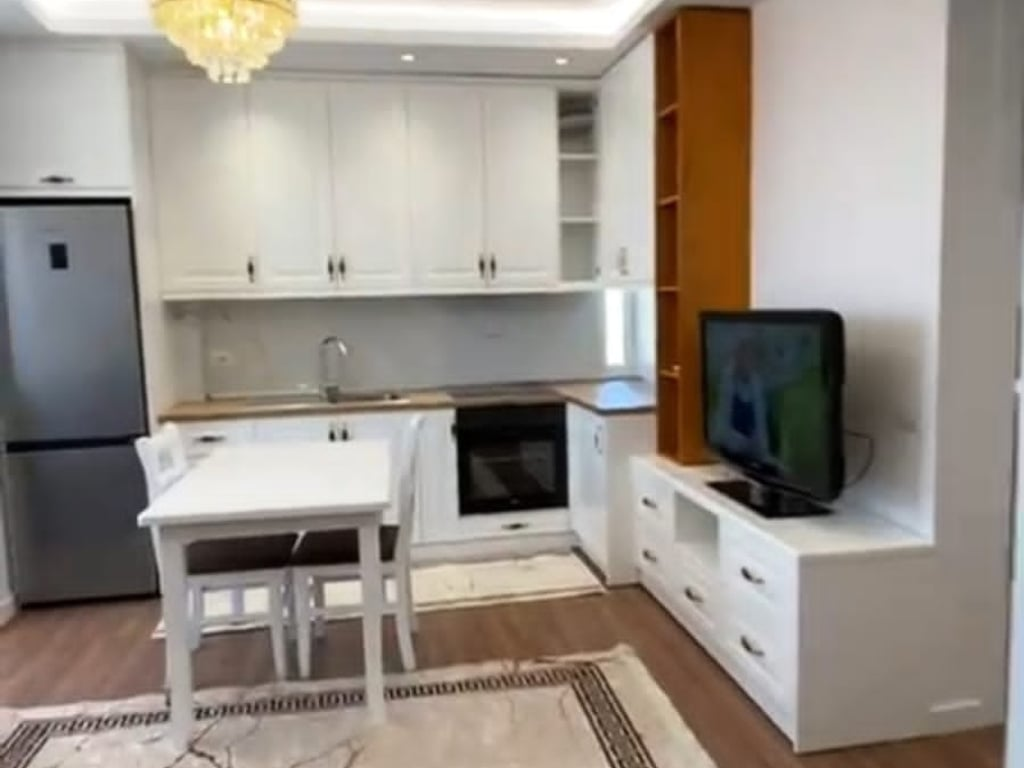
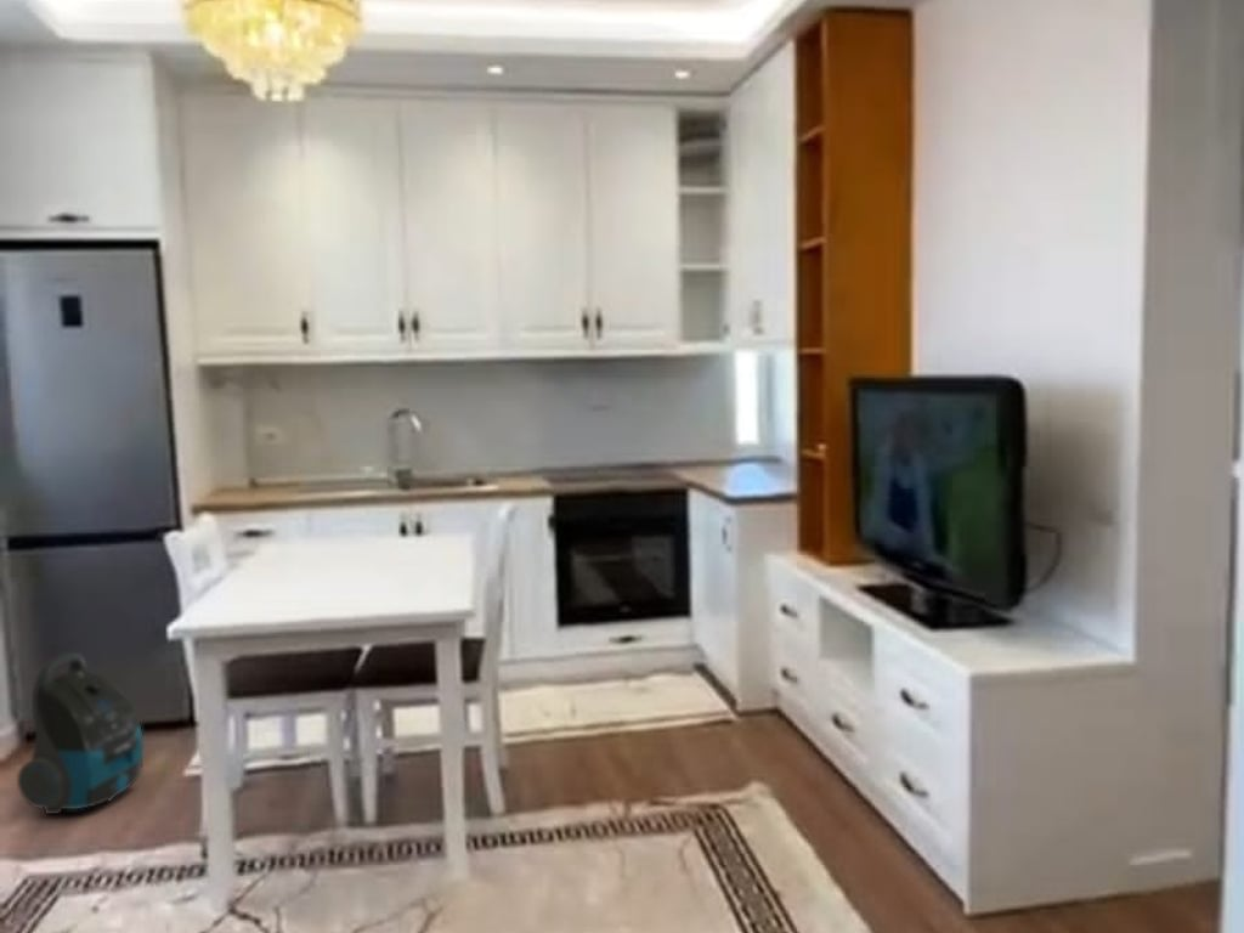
+ vacuum cleaner (83, 728)
